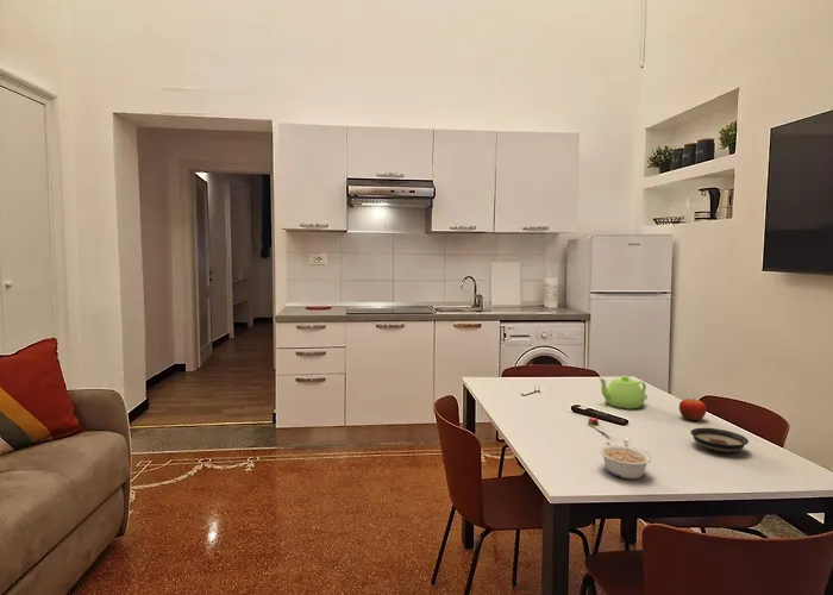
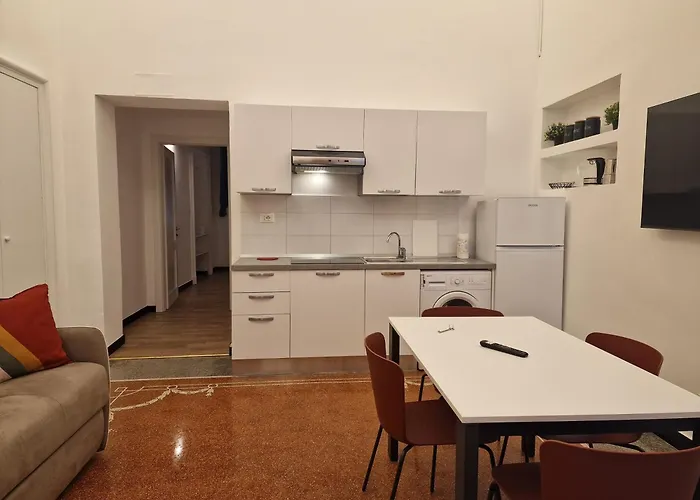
- teapot (622, 389)
- spoon (606, 432)
- saucer (718, 441)
- legume (622, 459)
- fruit (693, 407)
